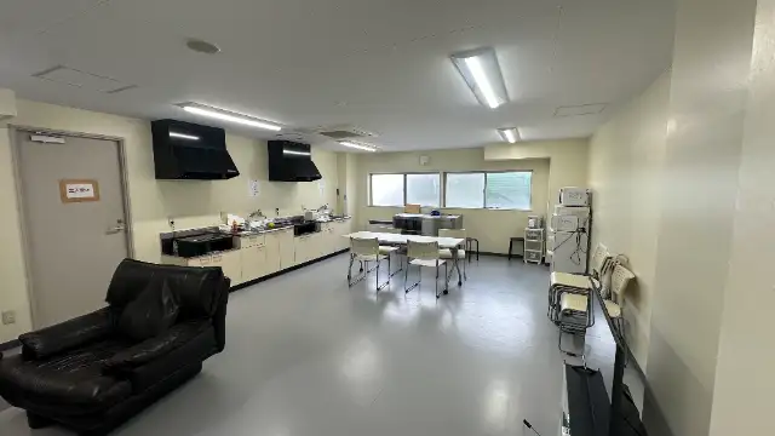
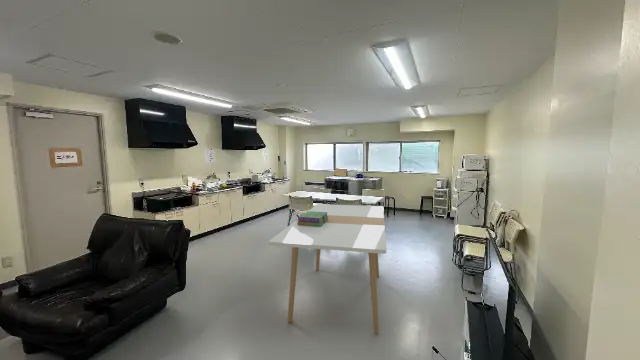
+ dining table (340, 250)
+ stack of books (313, 218)
